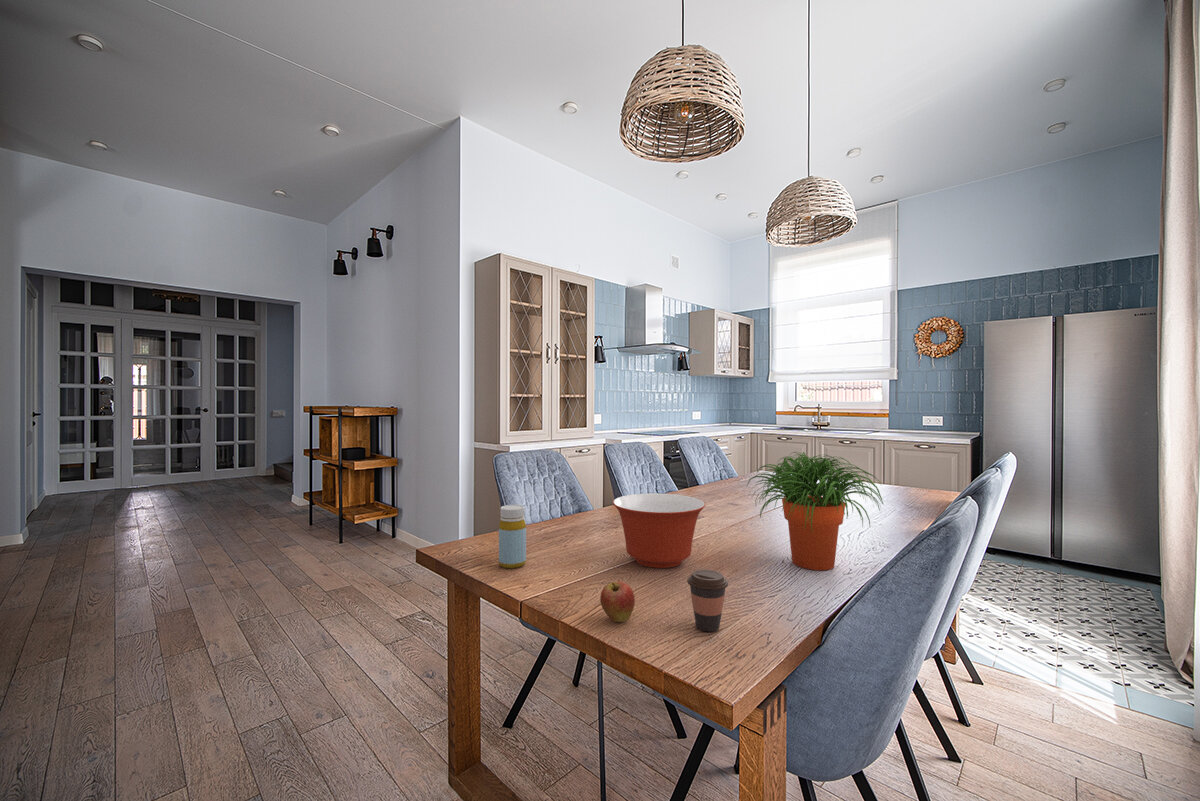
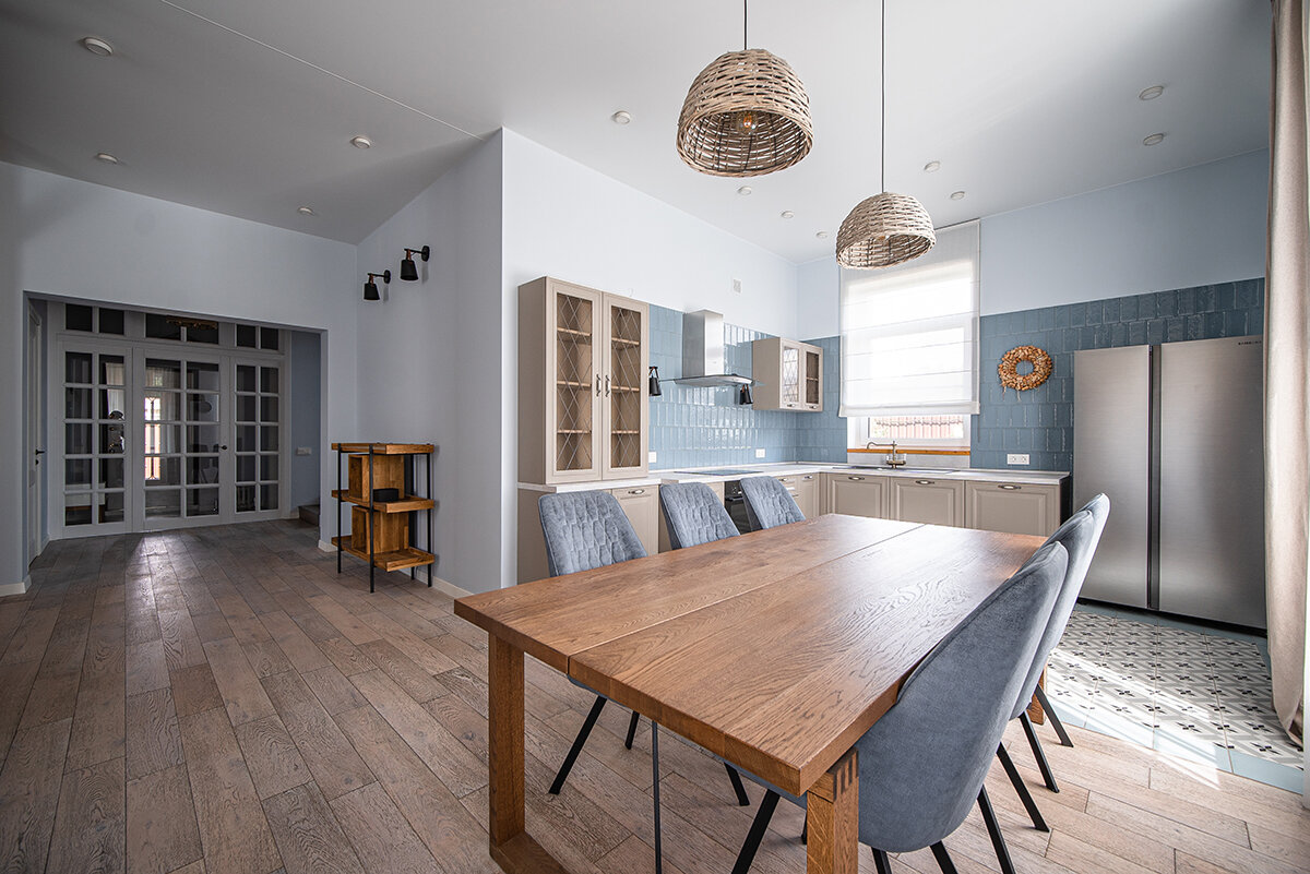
- potted plant (811, 508)
- coffee cup (707, 600)
- fruit (617, 599)
- mixing bowl (658, 531)
- bottle (512, 535)
